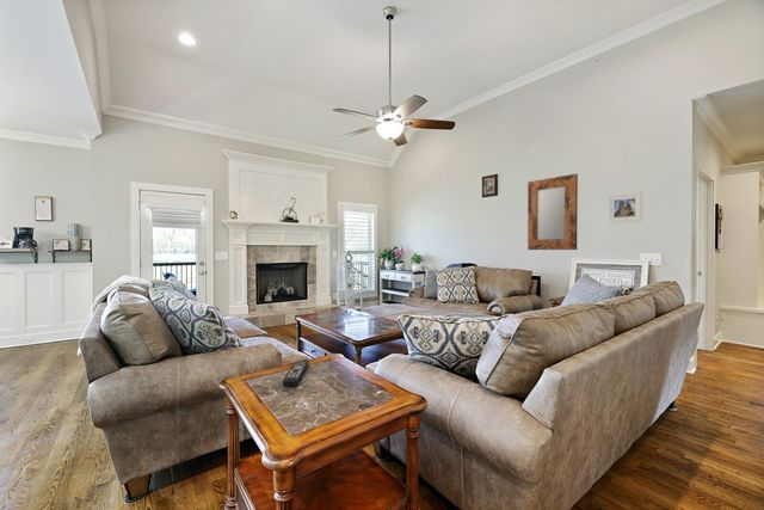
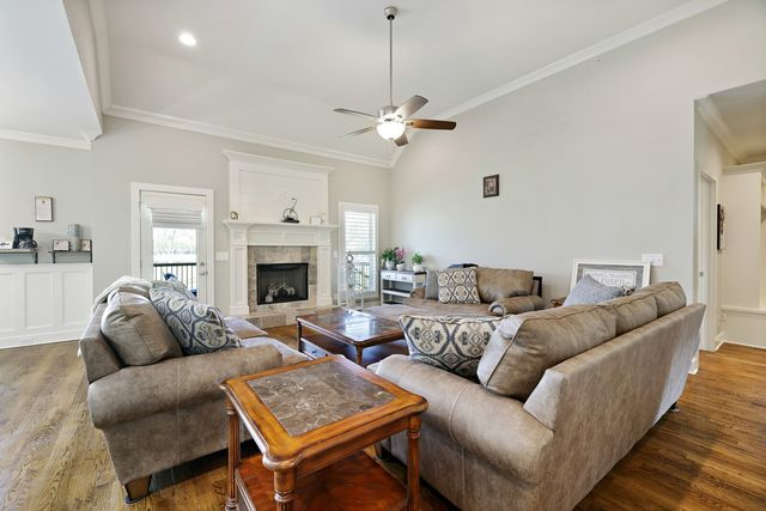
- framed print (624, 208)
- remote control (296, 373)
- home mirror (550, 214)
